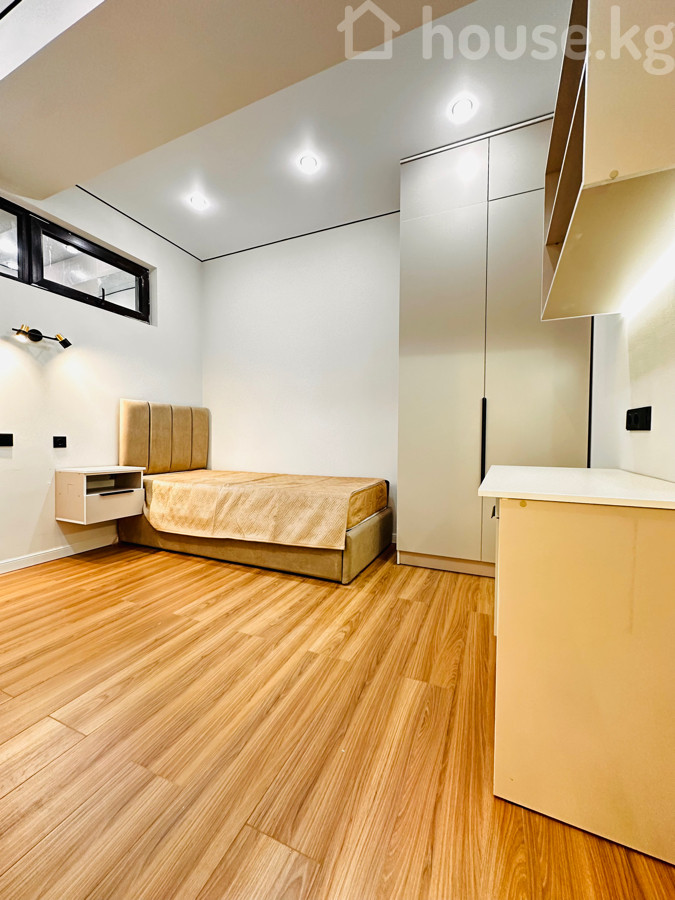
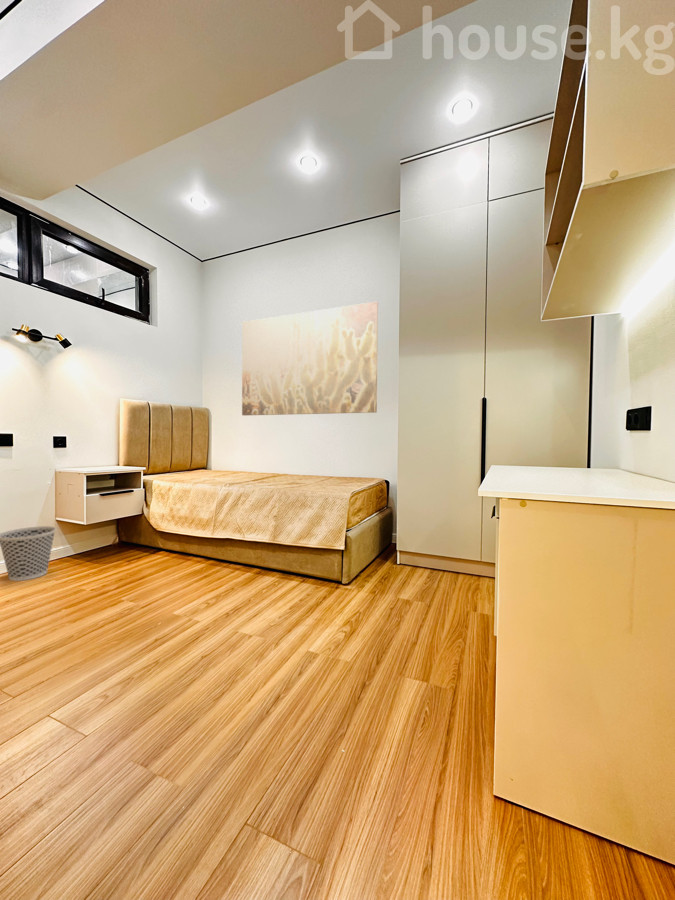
+ wastebasket (28, 553)
+ wall art (304, 363)
